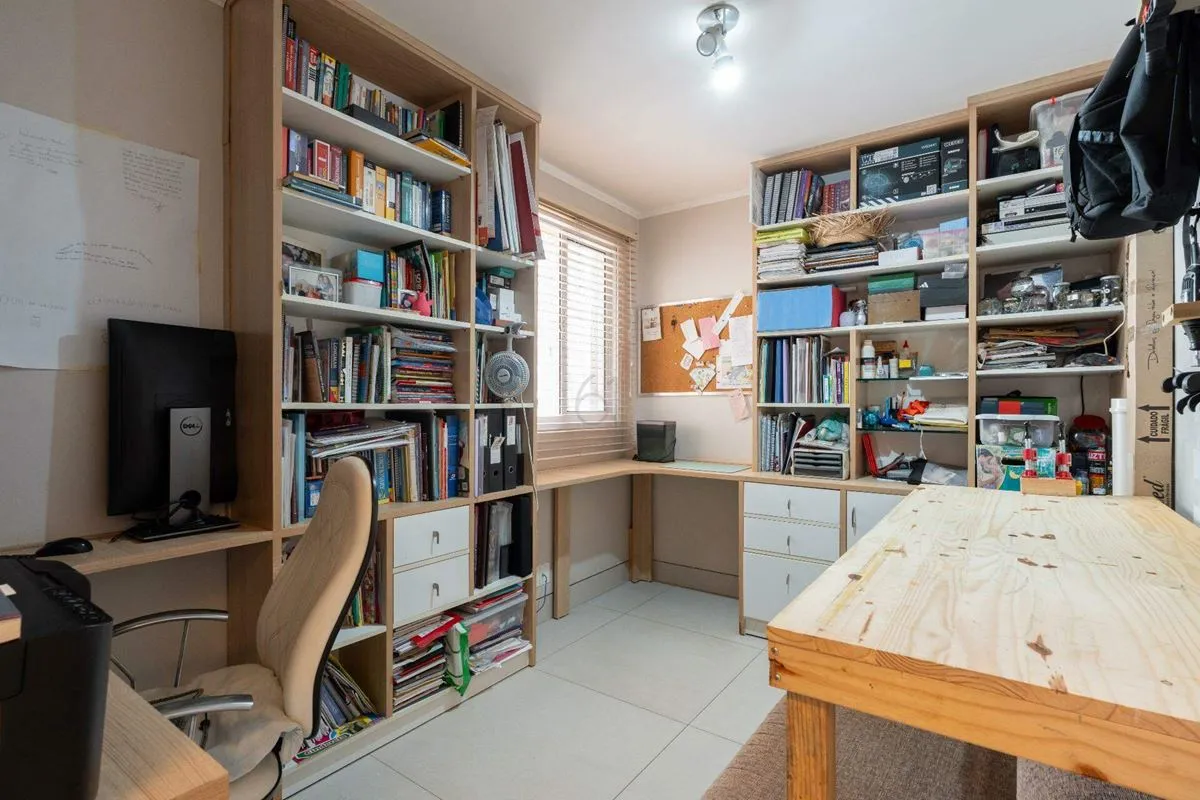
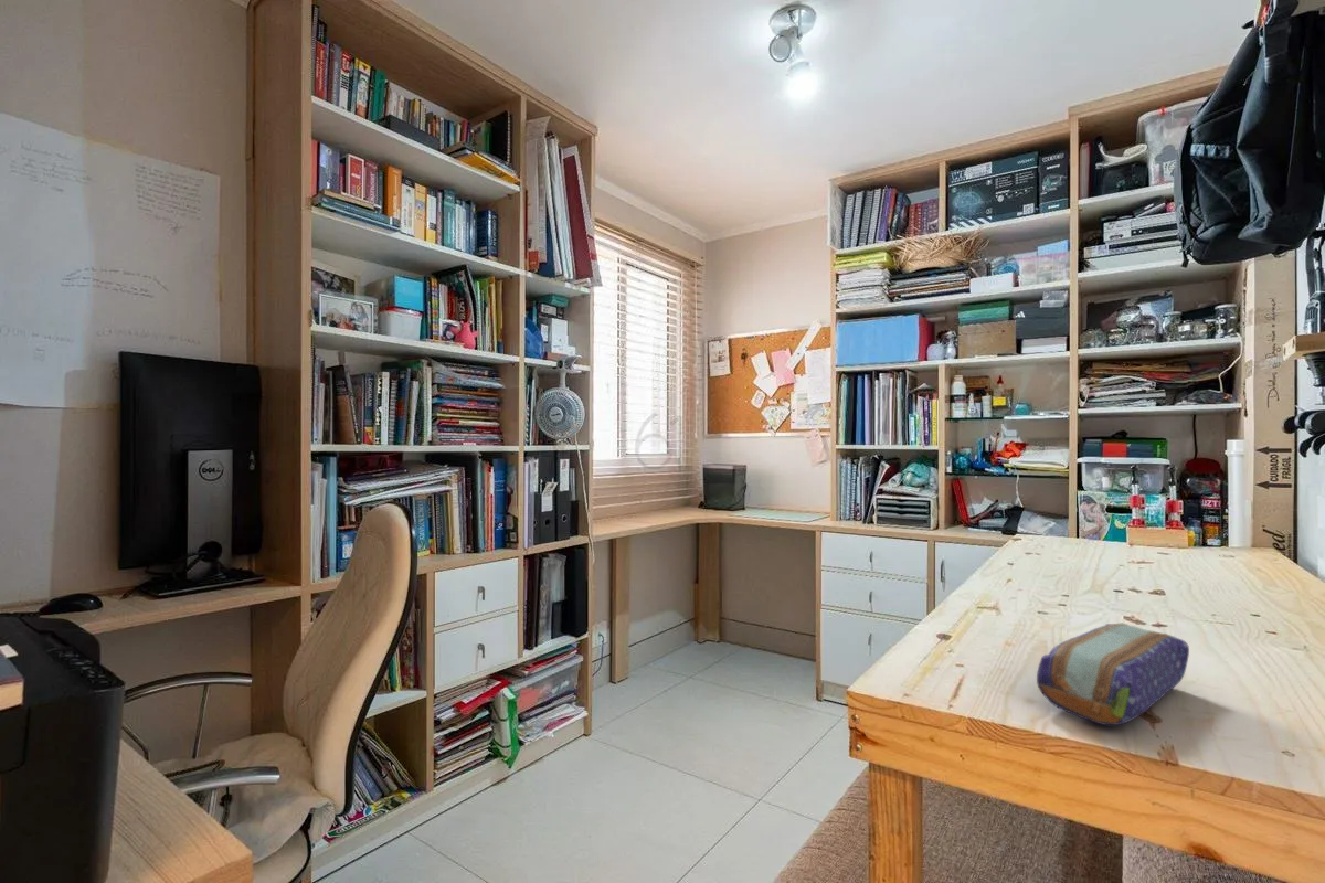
+ pencil case (1113, 667)
